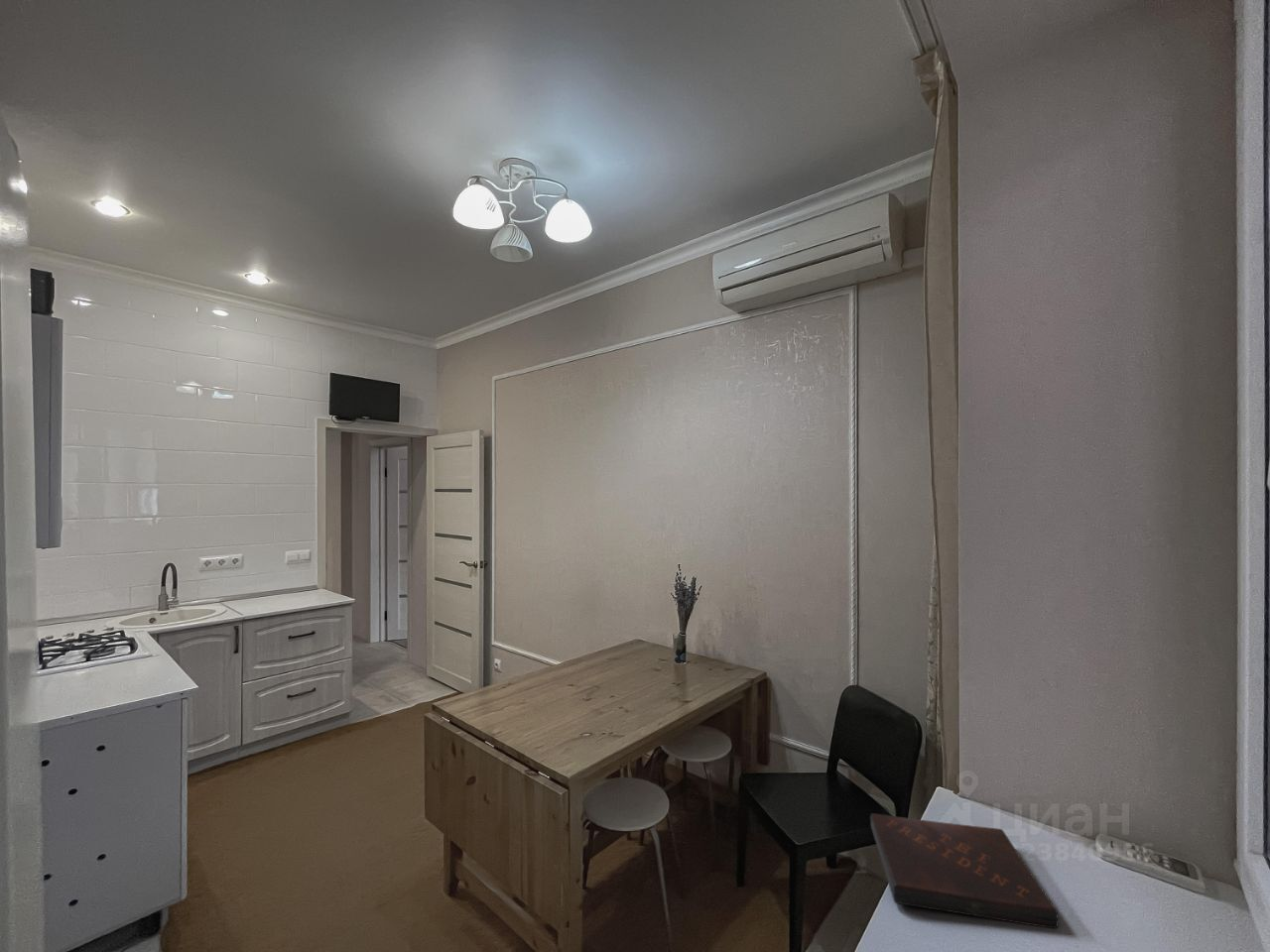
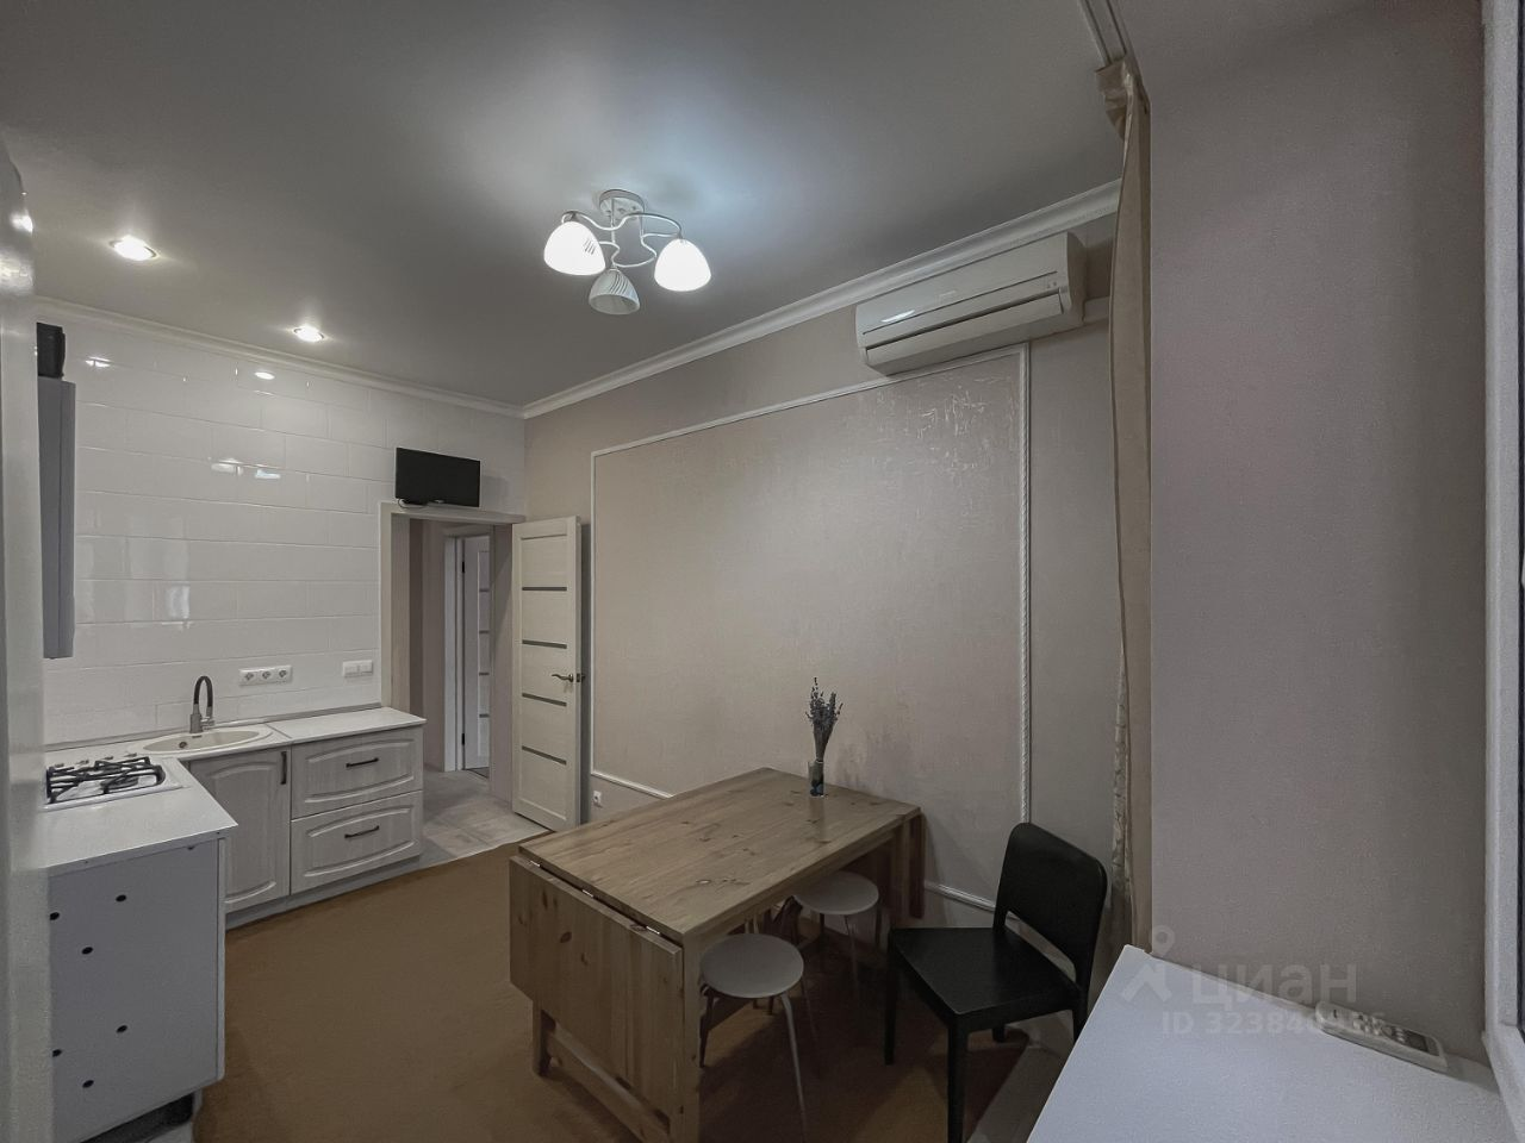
- book (952, 863)
